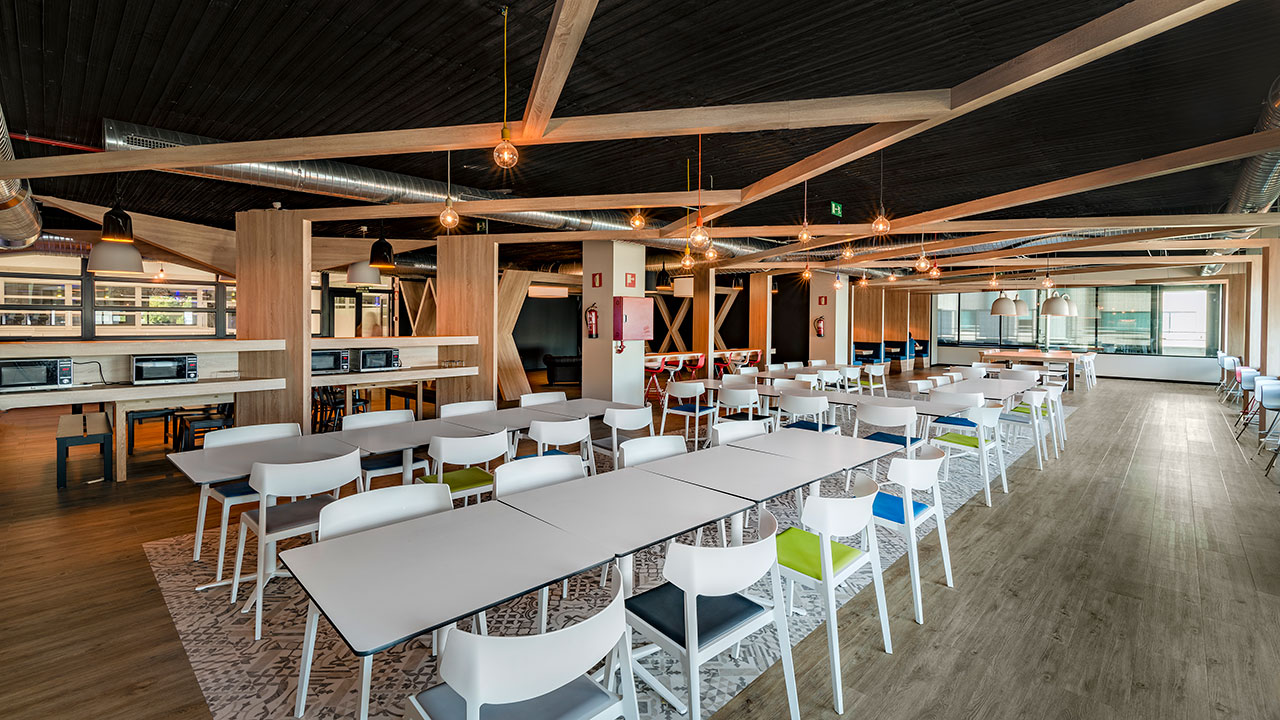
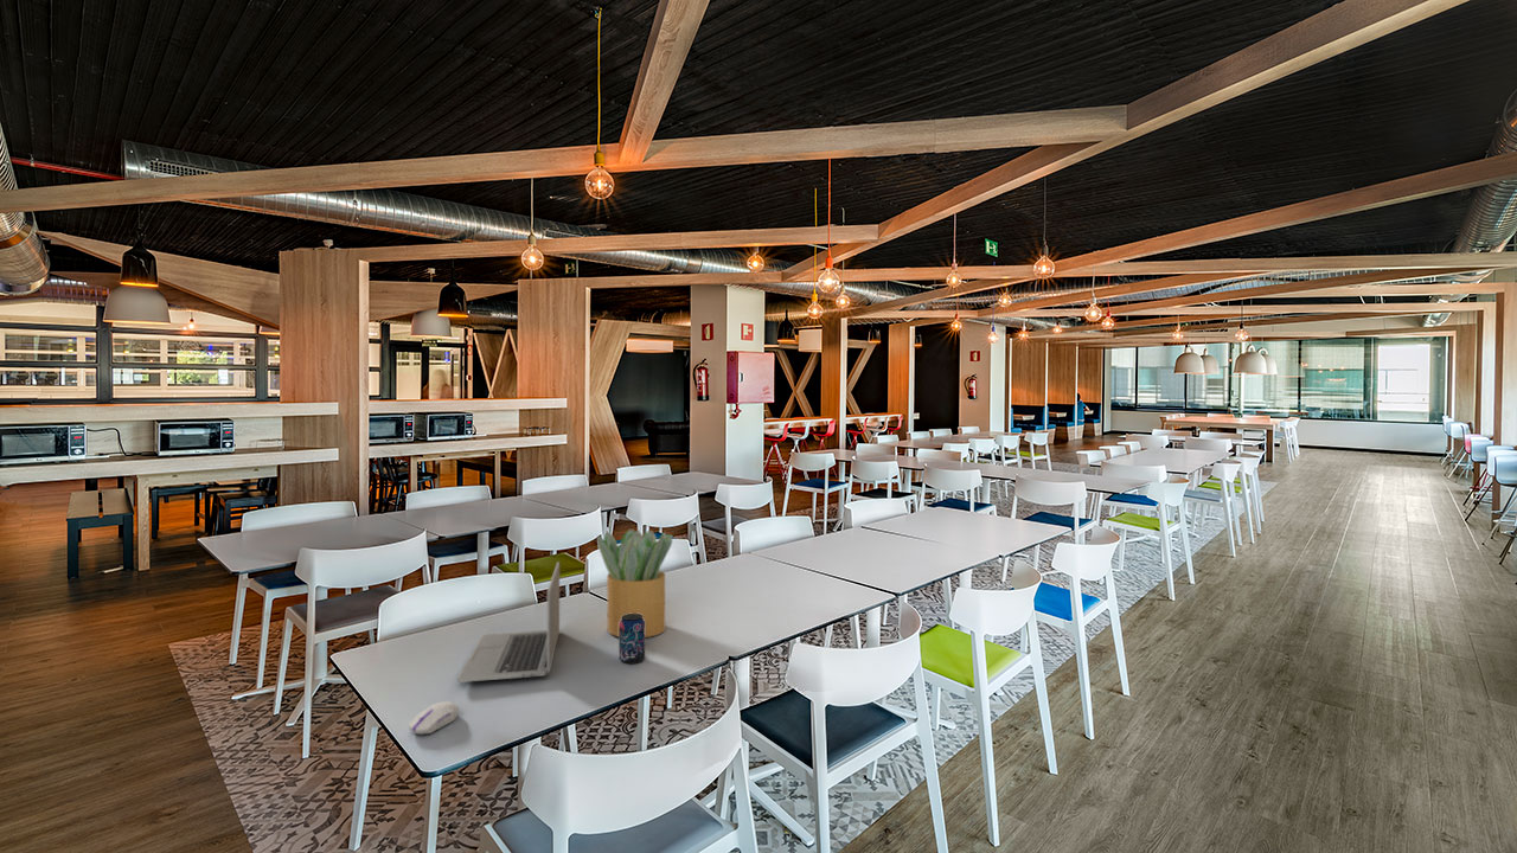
+ potted plant (633, 579)
+ beverage can (632, 637)
+ laptop (513, 633)
+ computer mouse (435, 714)
